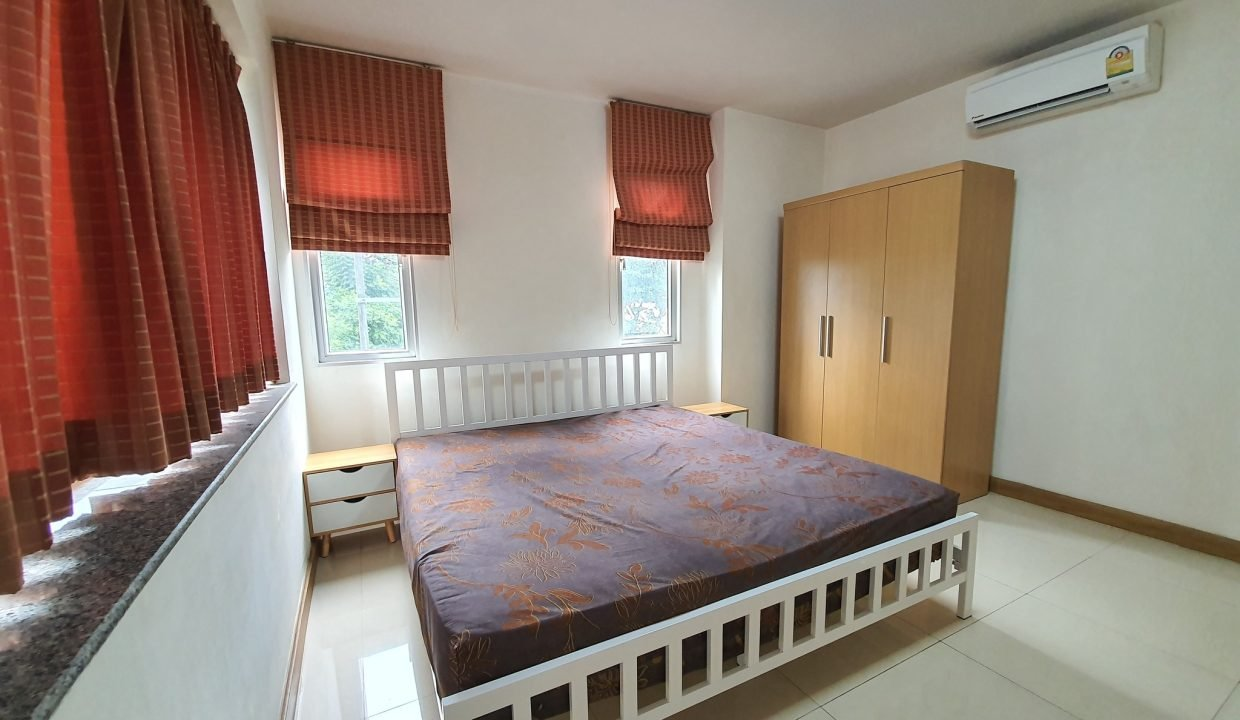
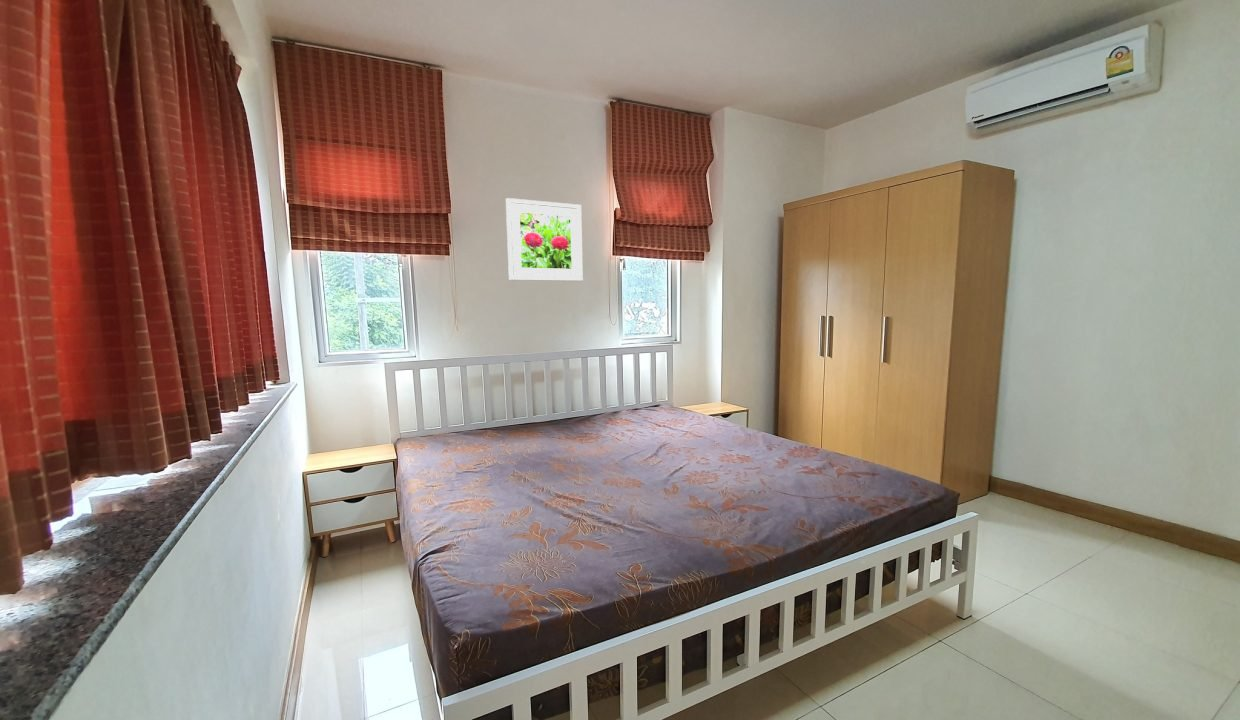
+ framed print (546, 241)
